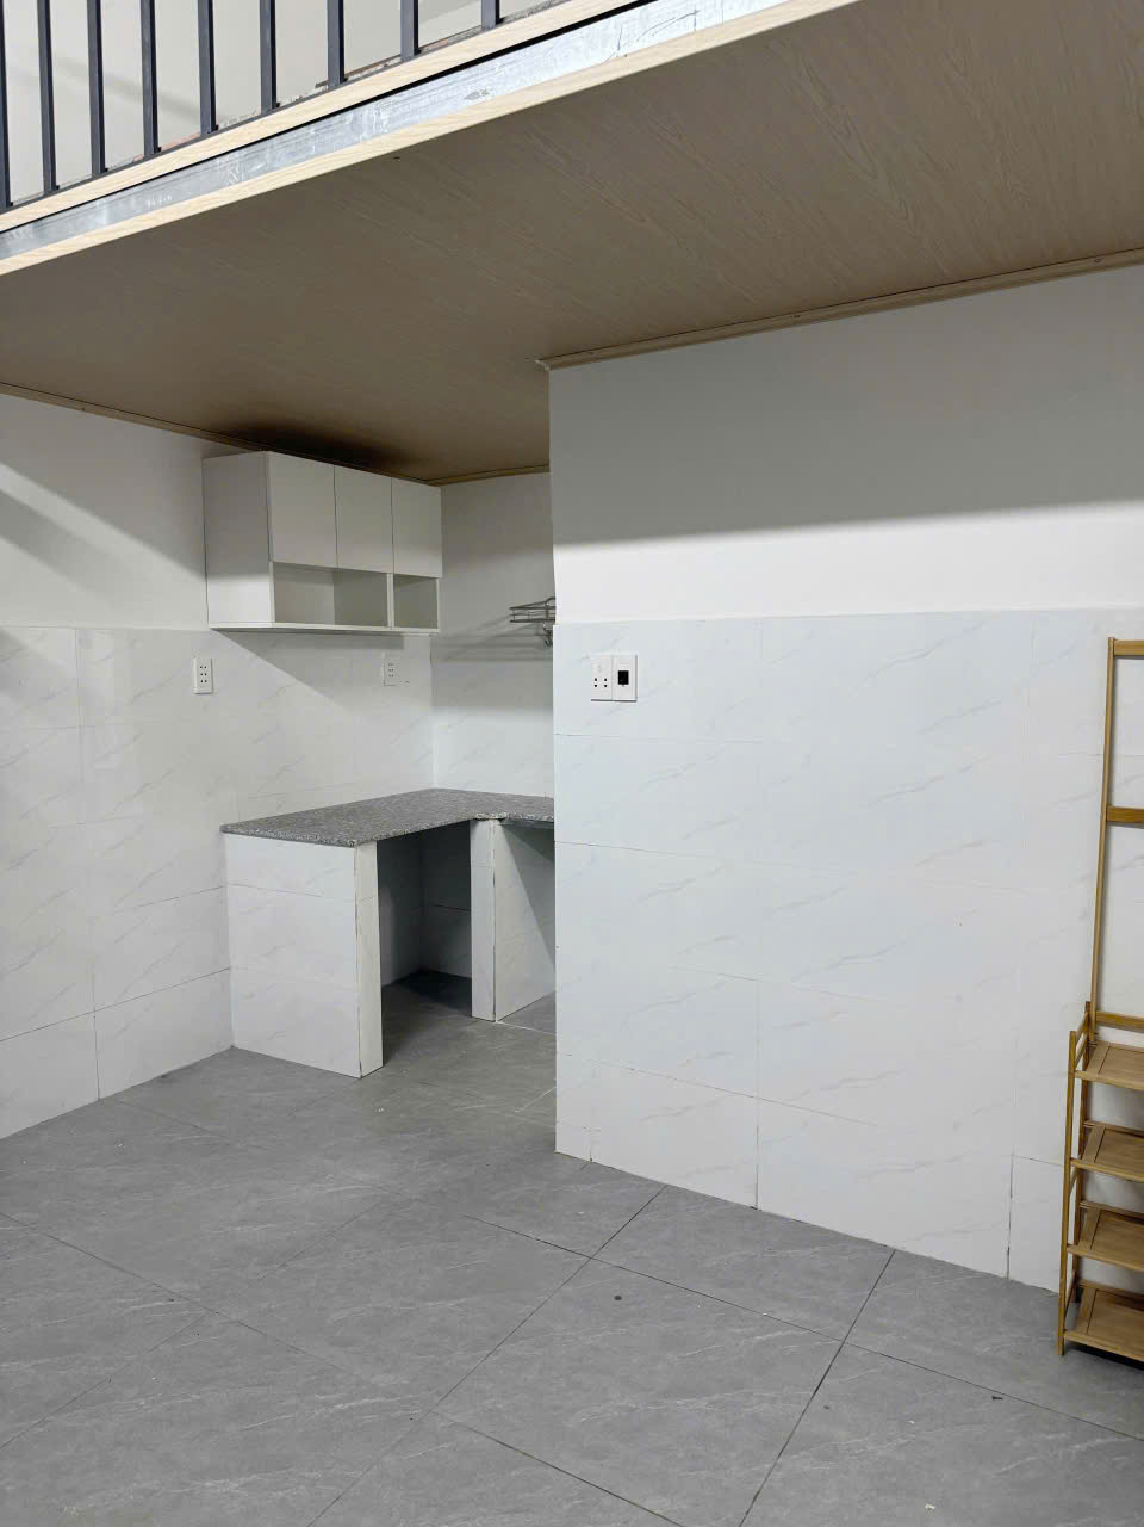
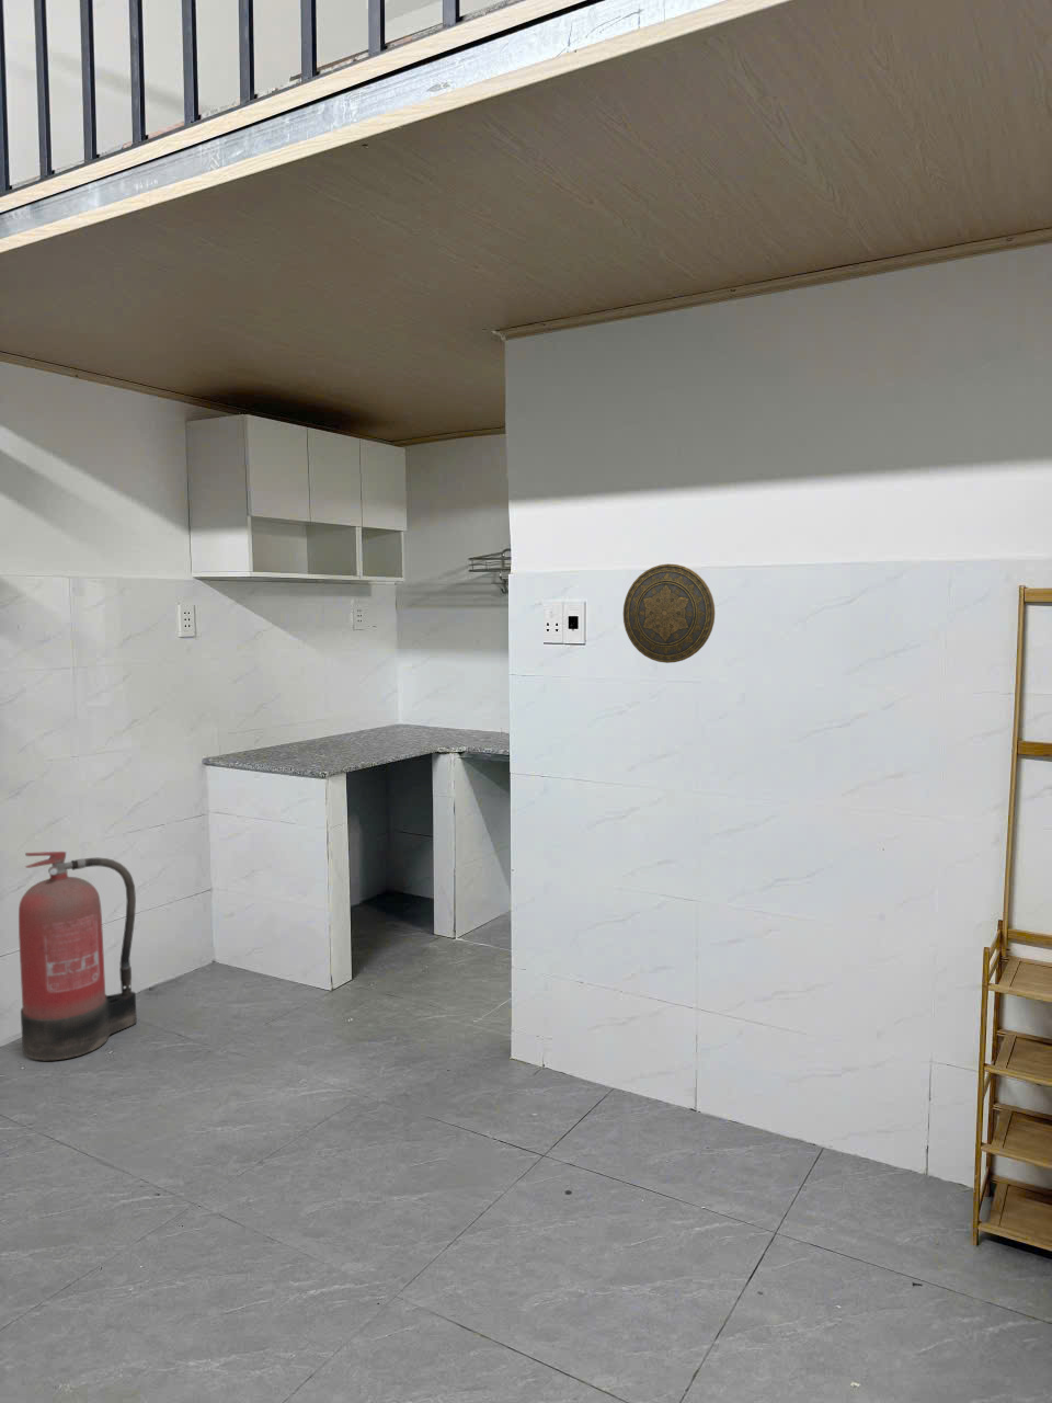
+ fire extinguisher (76, 940)
+ decorative plate (665, 613)
